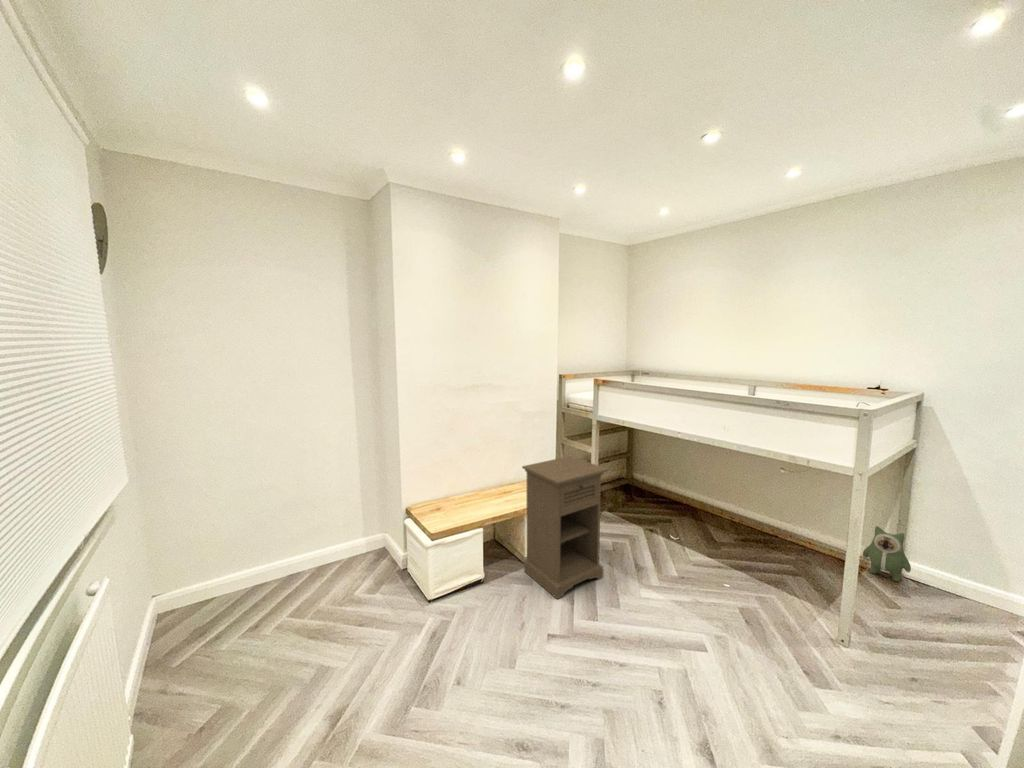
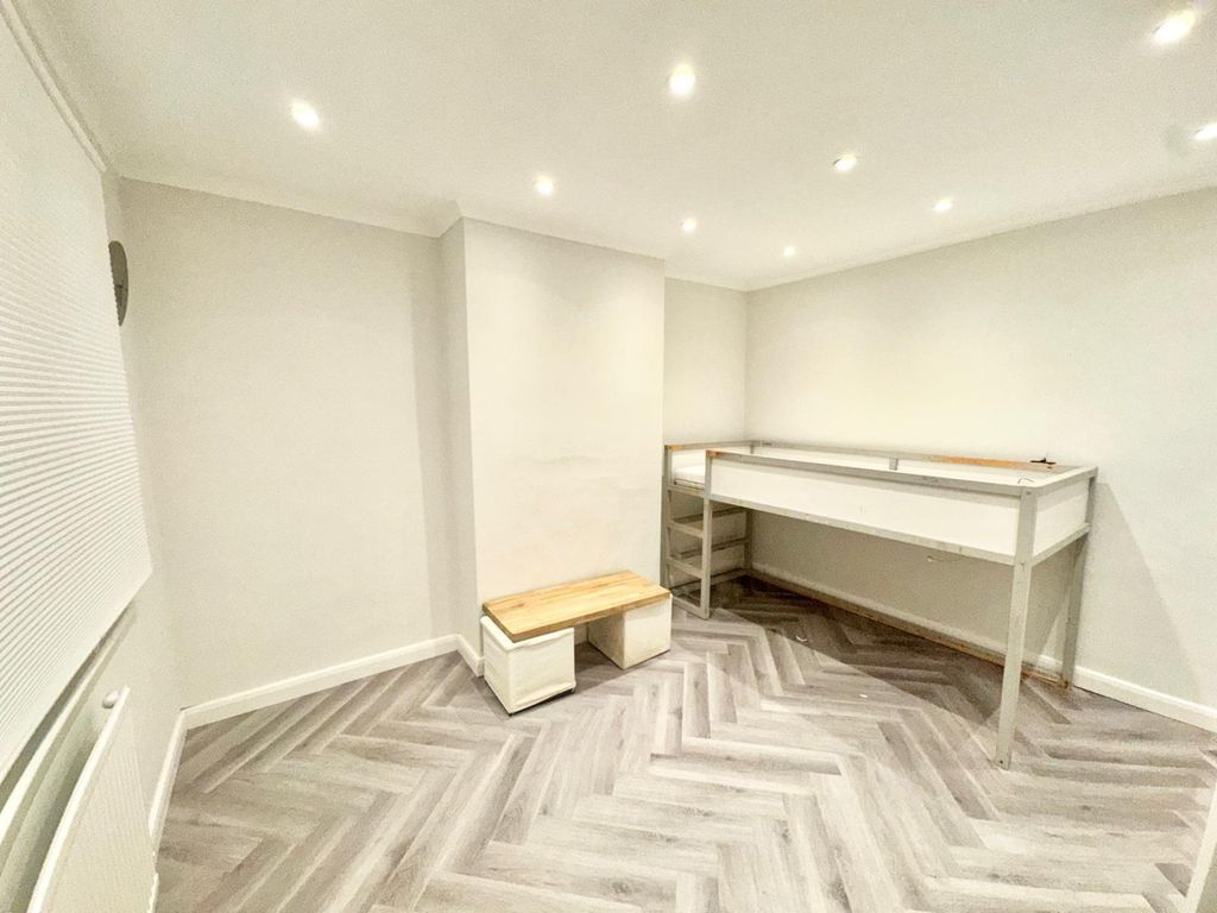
- nightstand (564, 521)
- plush toy (886, 553)
